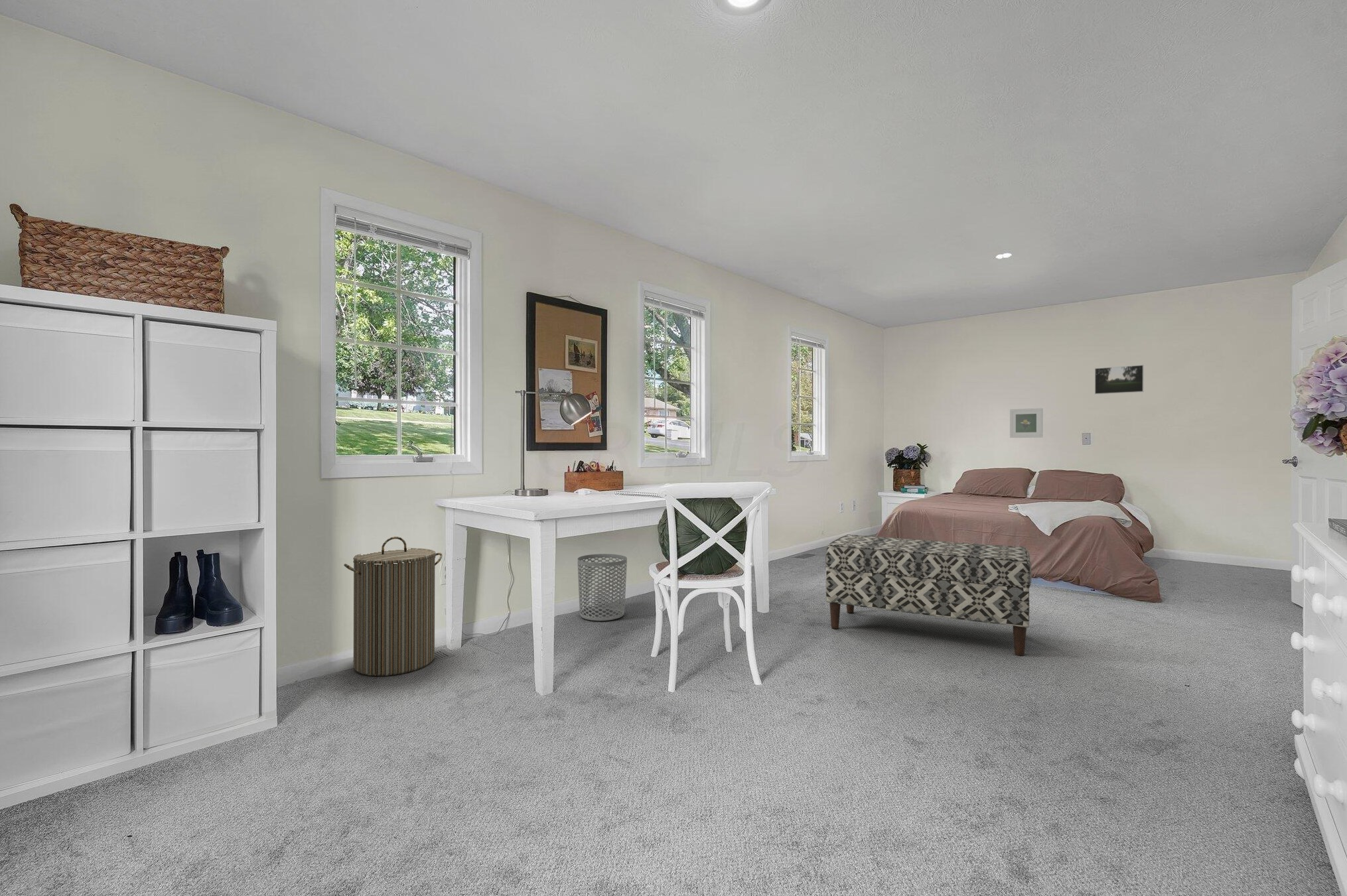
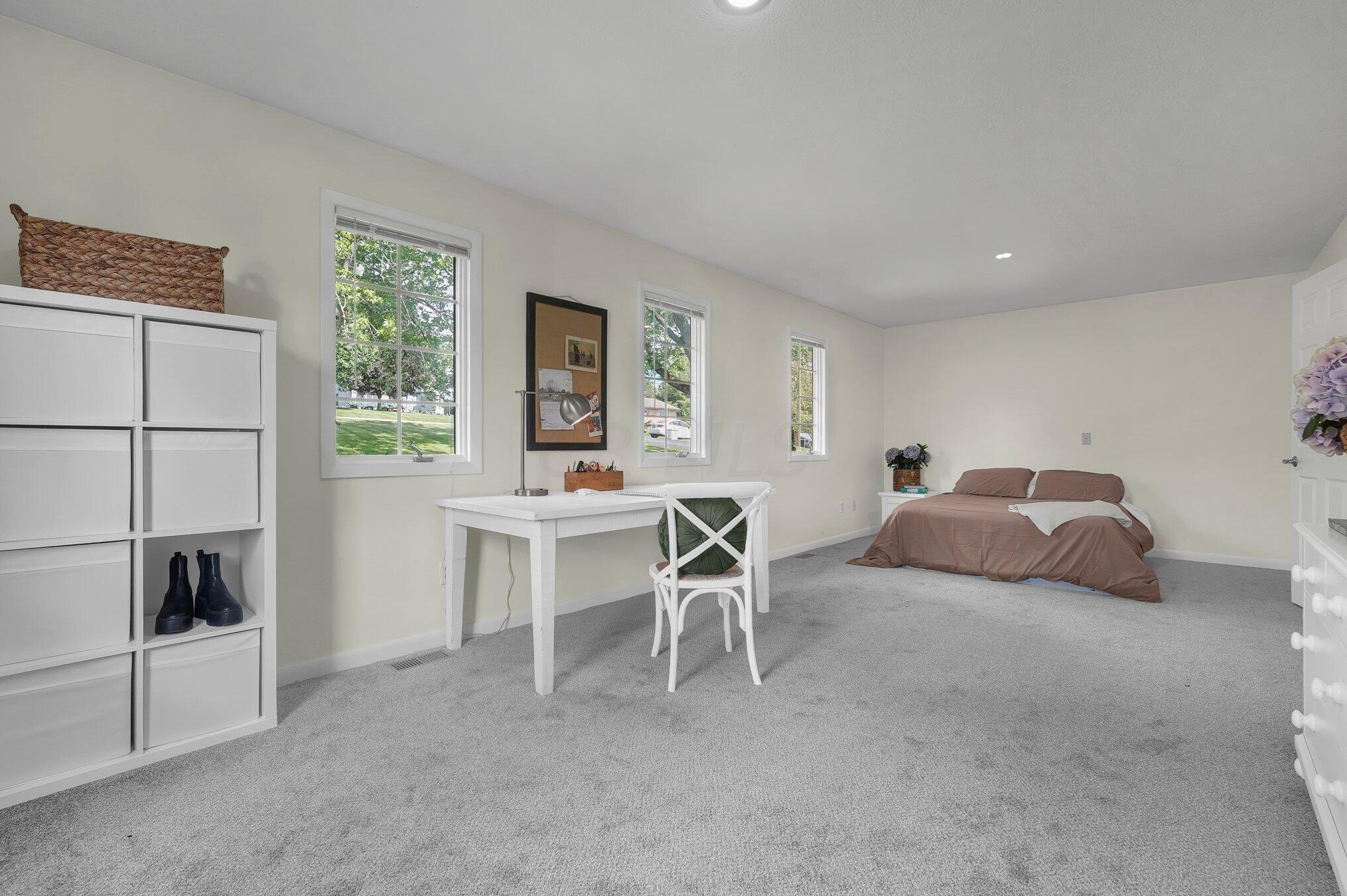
- laundry hamper (395, 600)
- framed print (1118, 379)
- waste bin (602, 587)
- bench (925, 588)
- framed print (1026, 423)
